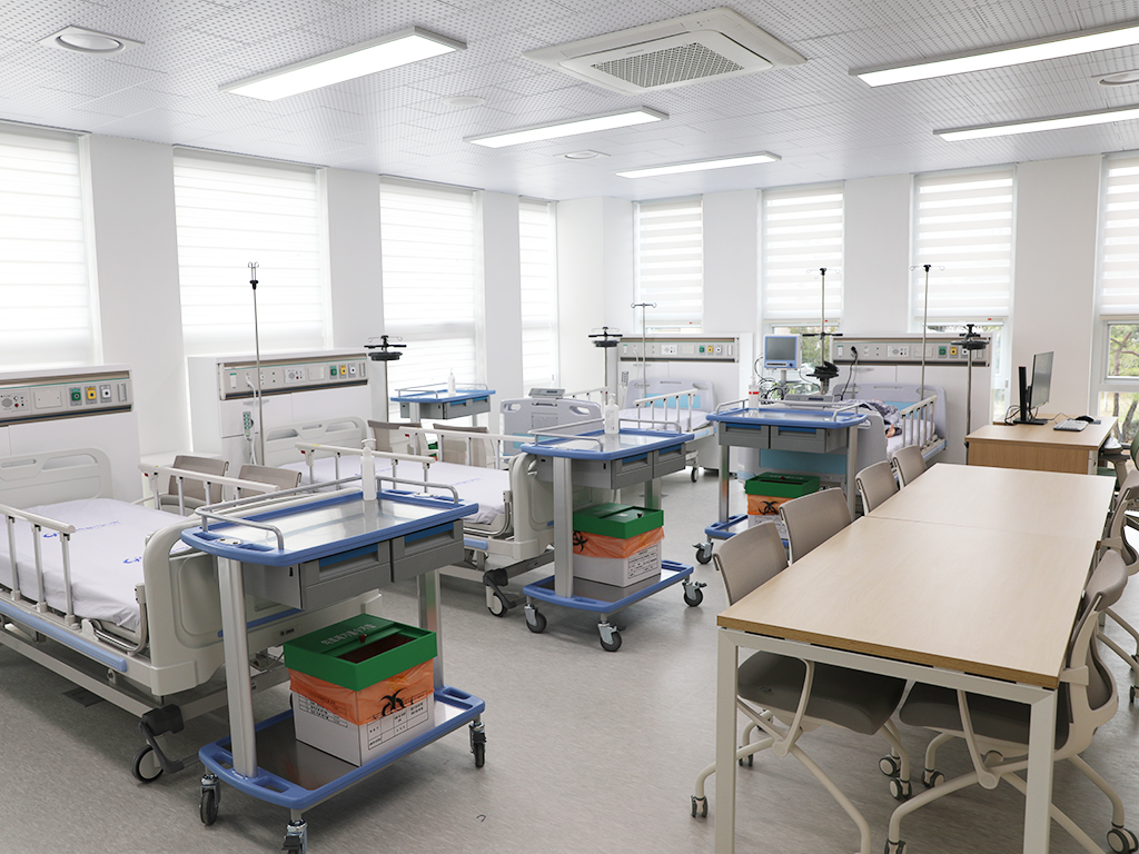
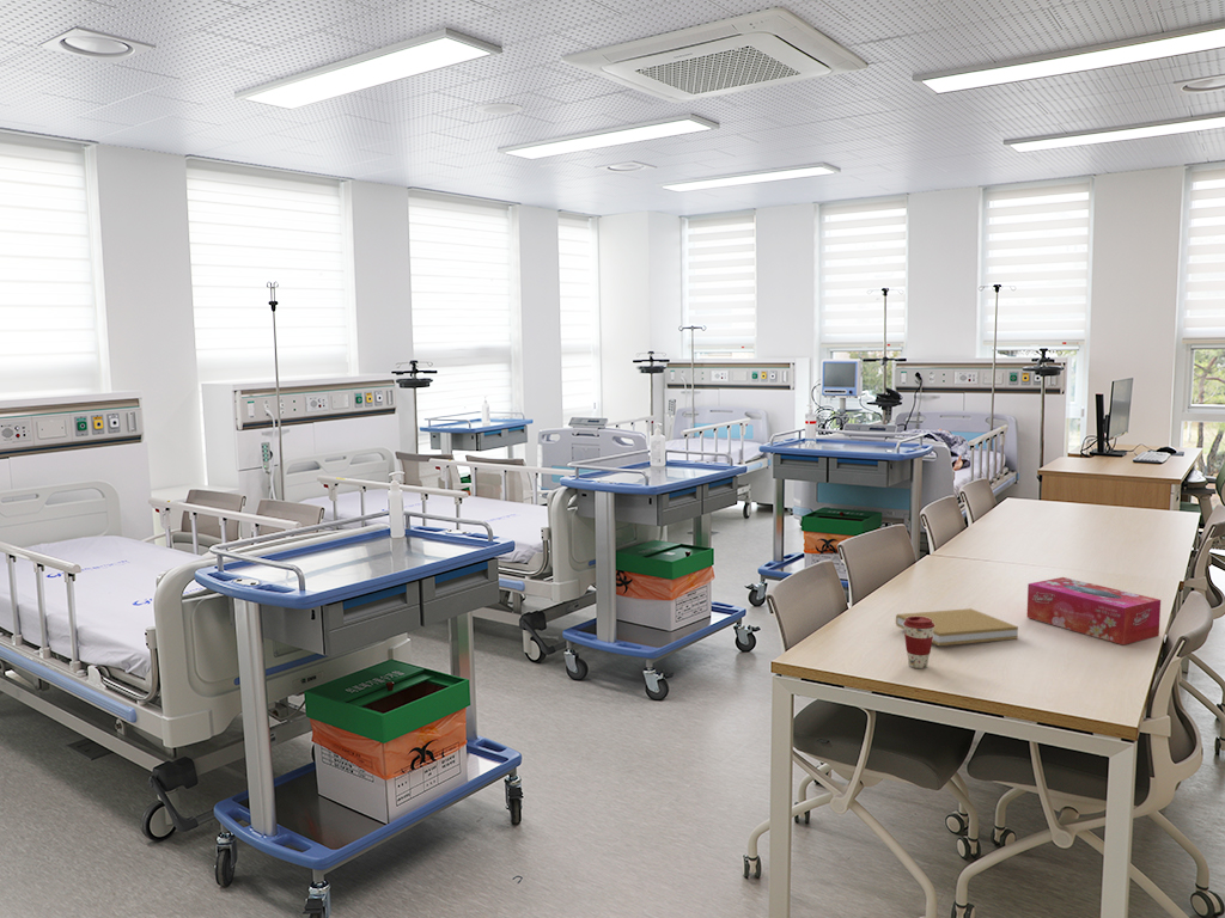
+ tissue box (1091, 608)
+ book (955, 625)
+ coffee cup (918, 642)
